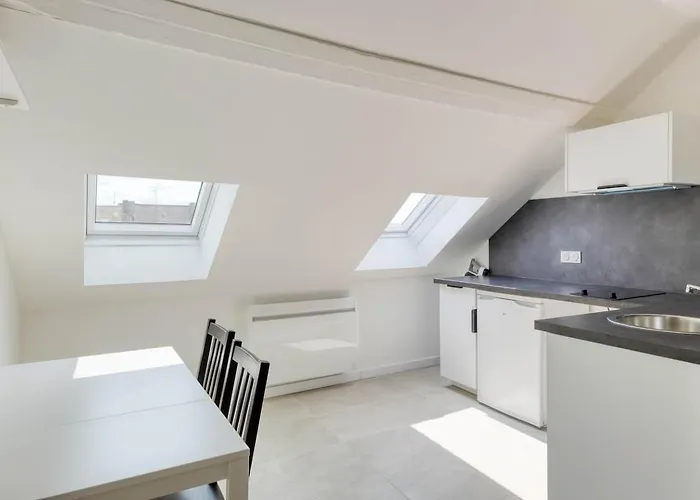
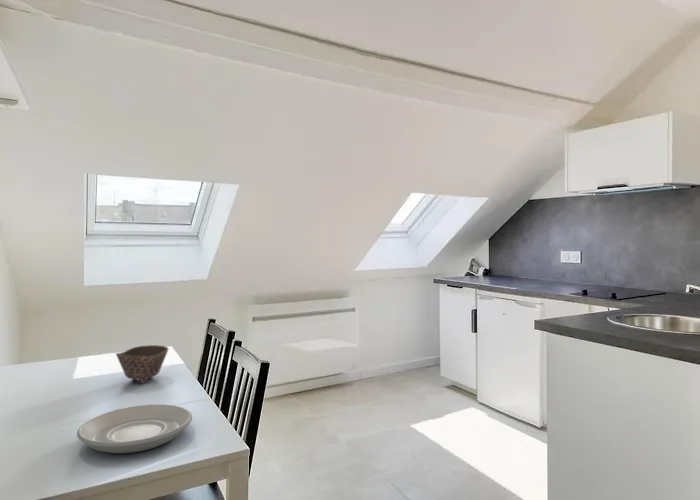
+ bowl (142, 365)
+ plate (137, 429)
